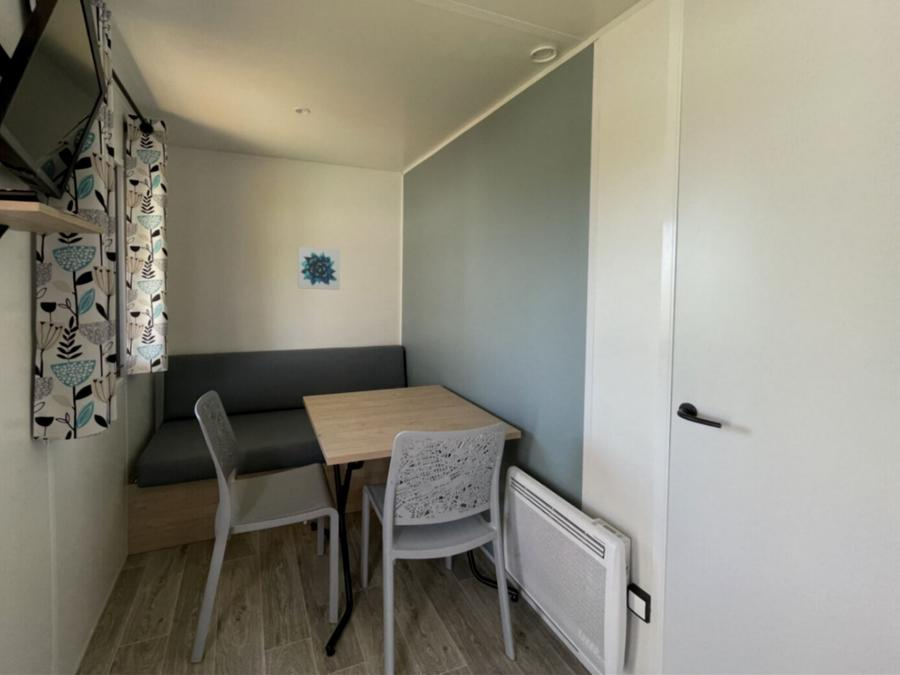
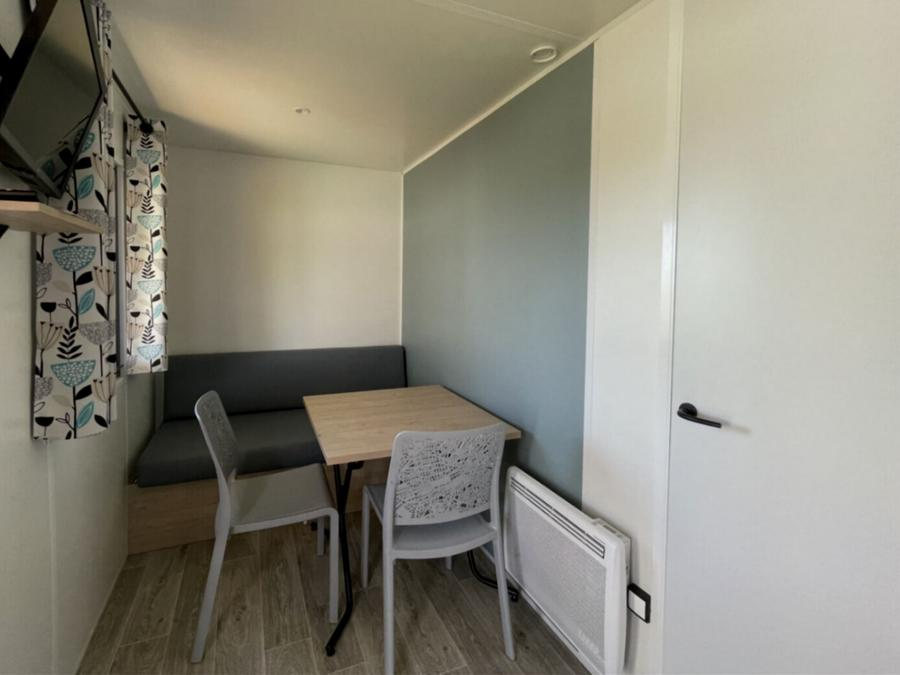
- wall art (319, 268)
